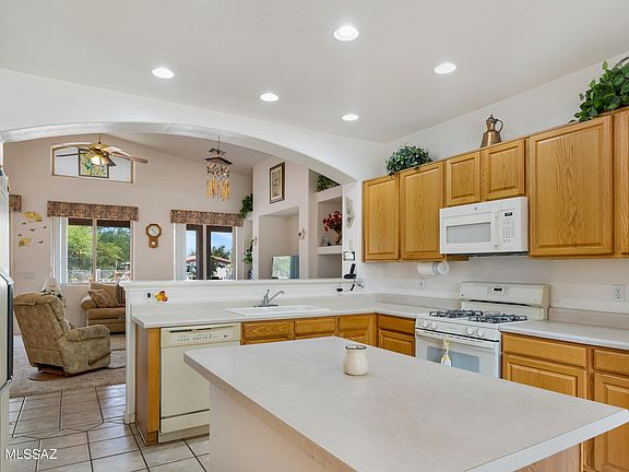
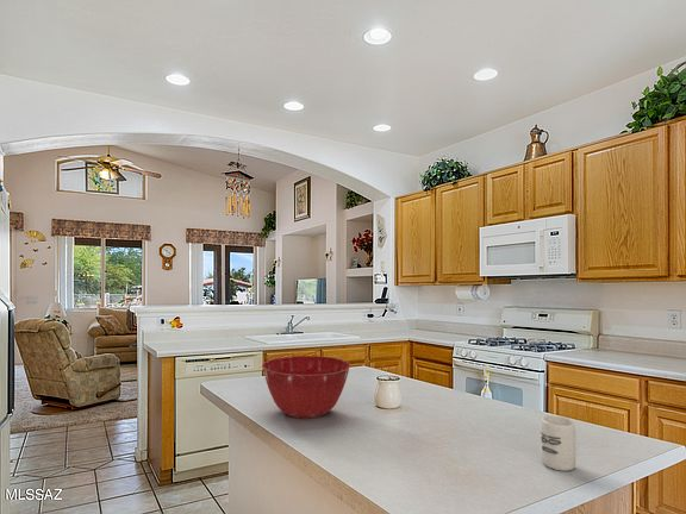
+ mixing bowl (306, 387)
+ cup (557, 443)
